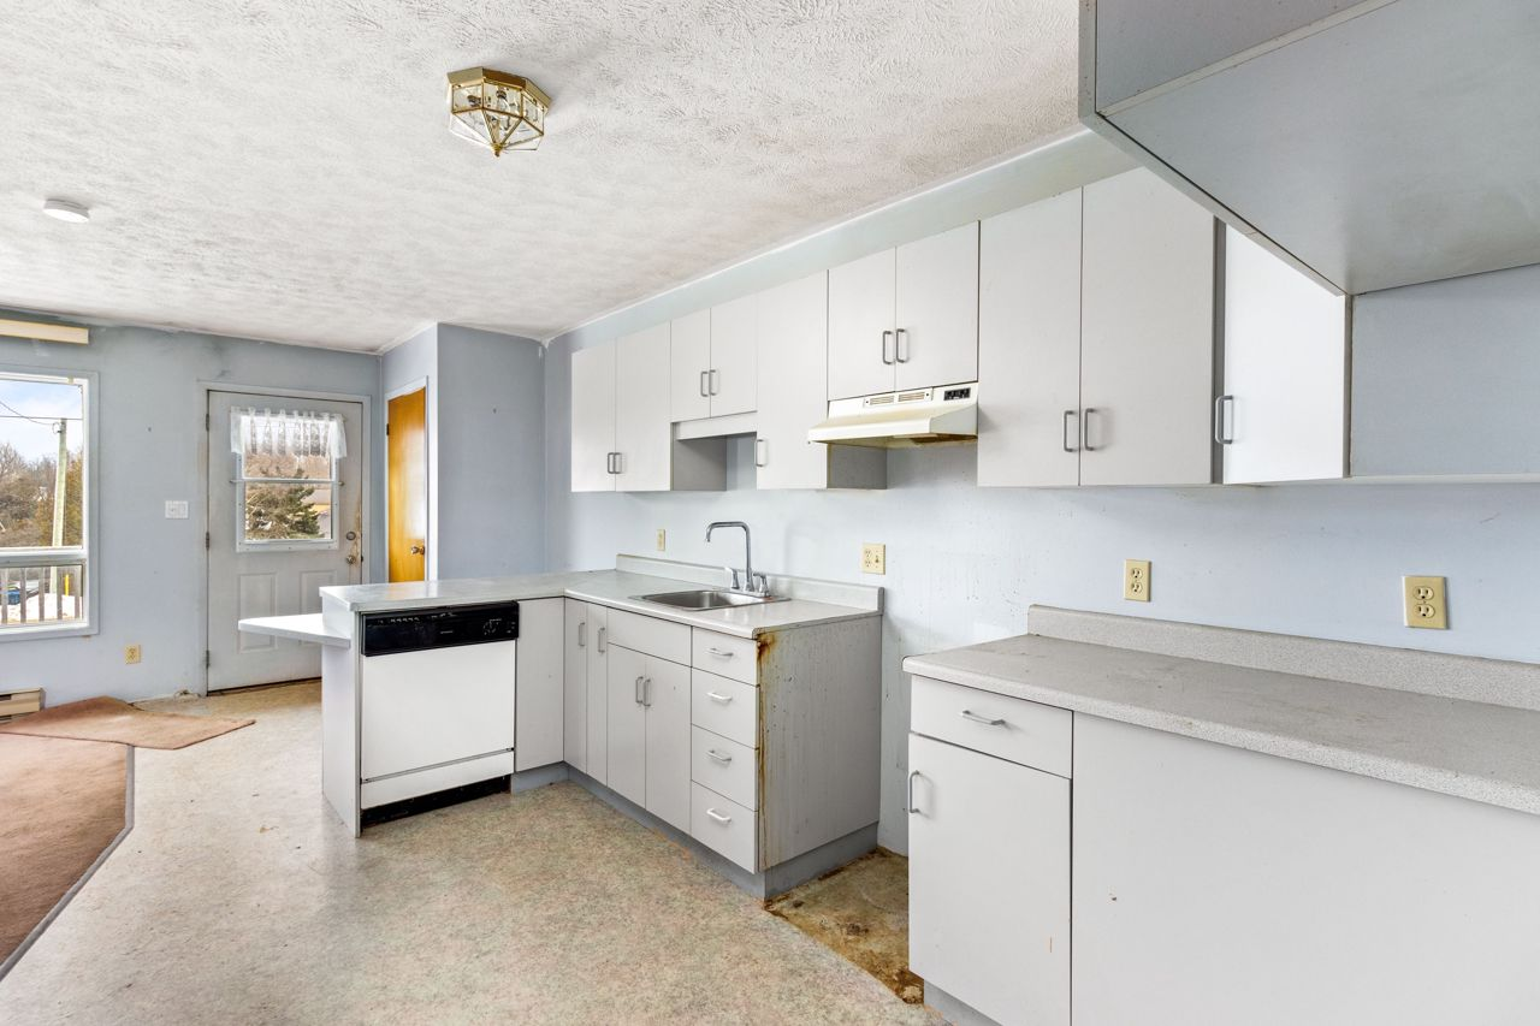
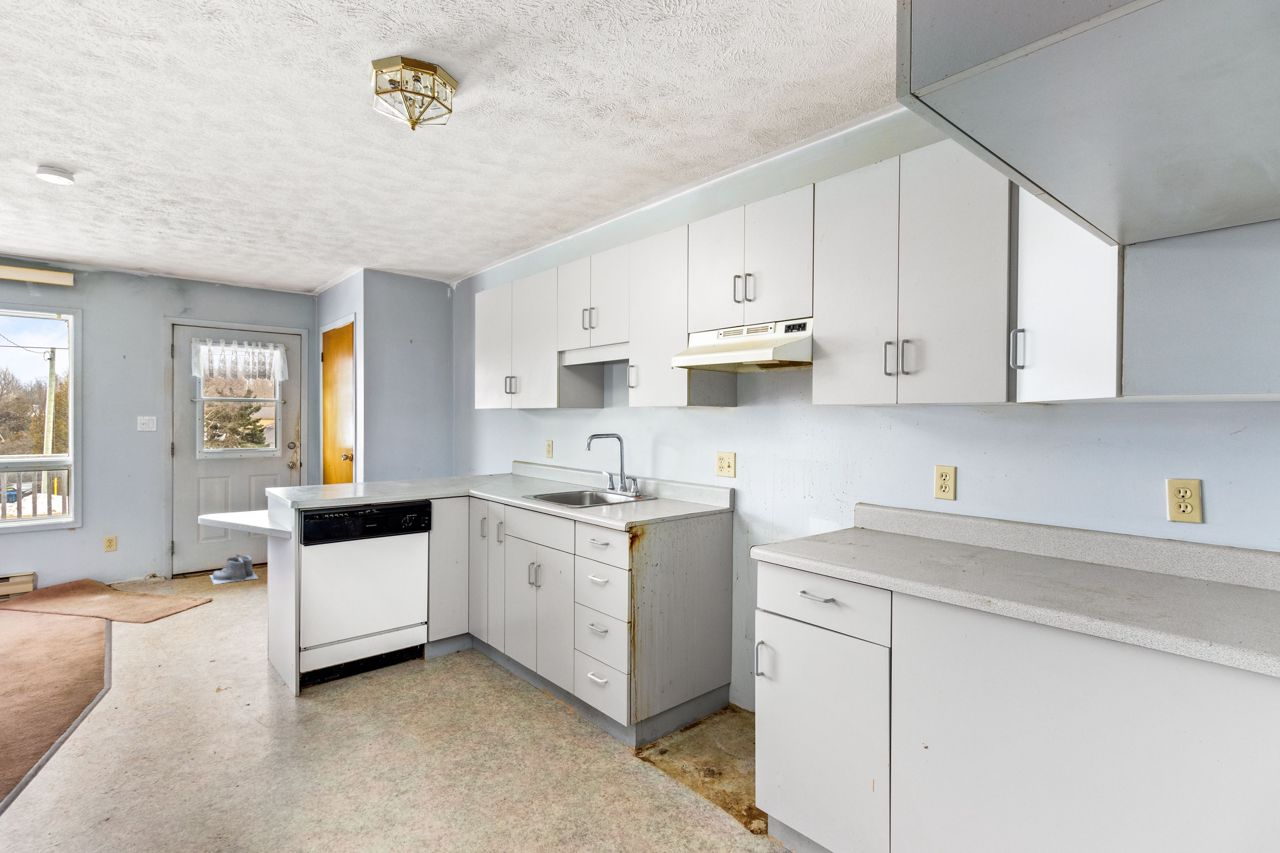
+ boots (233, 565)
